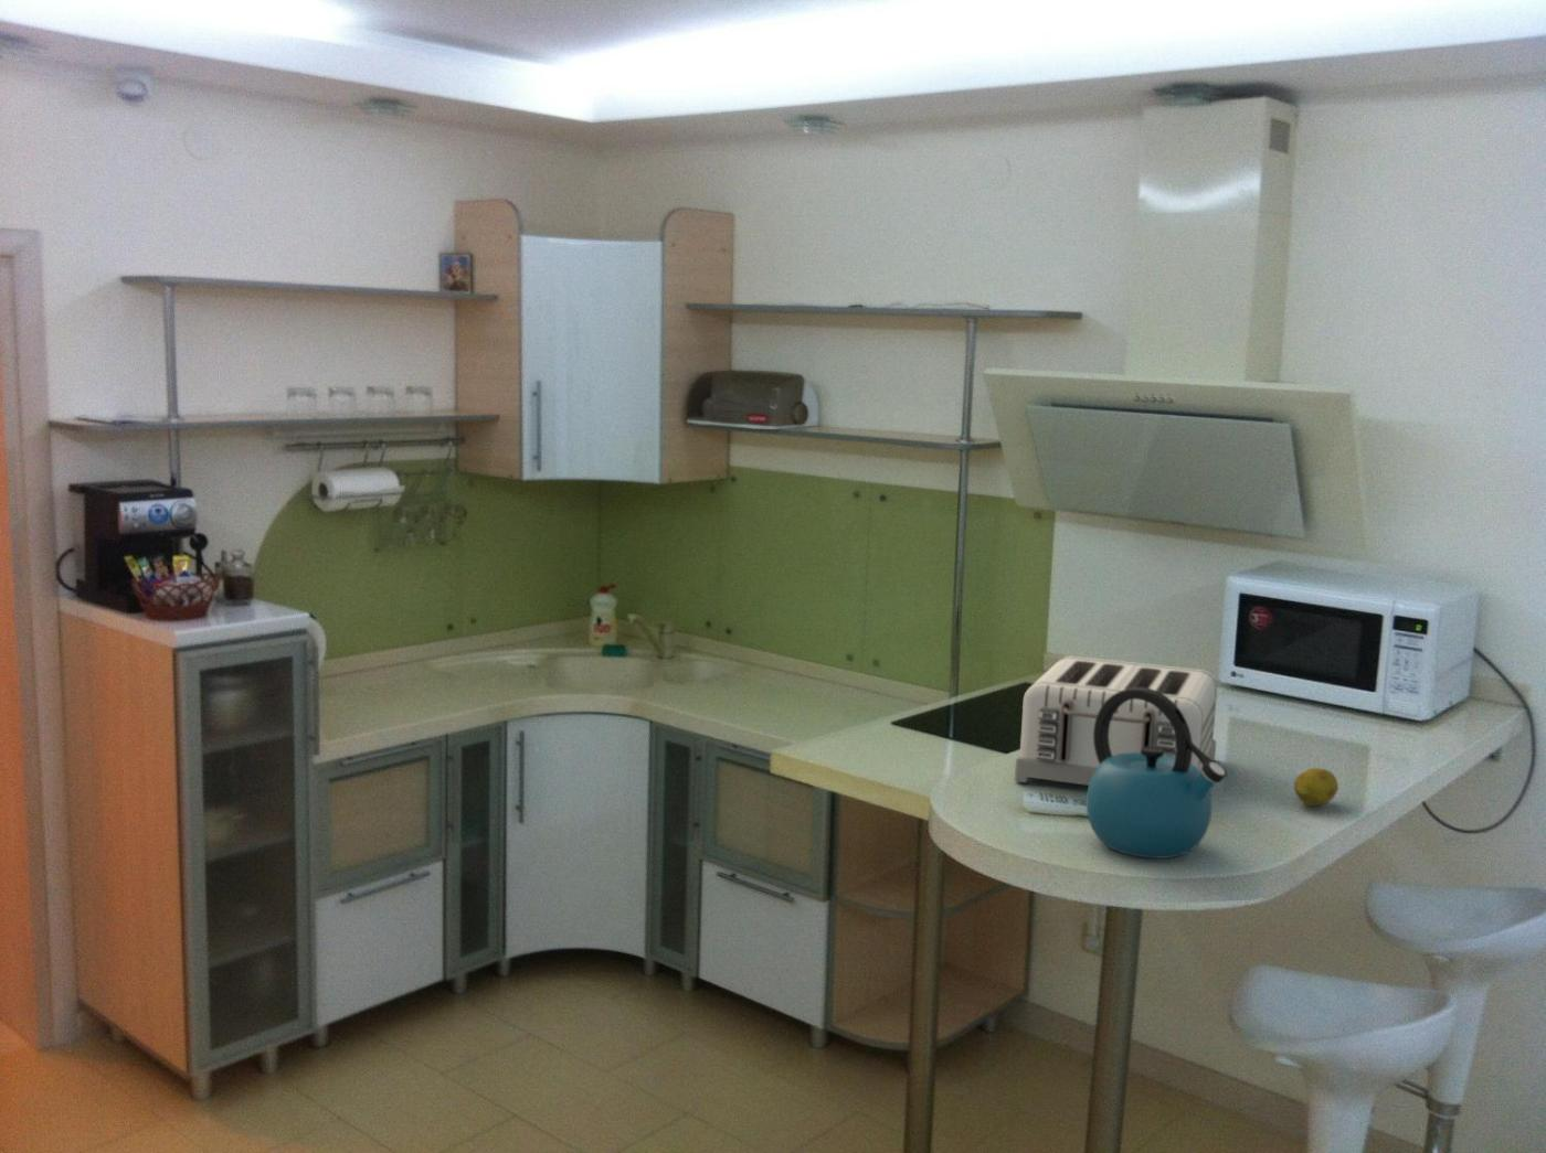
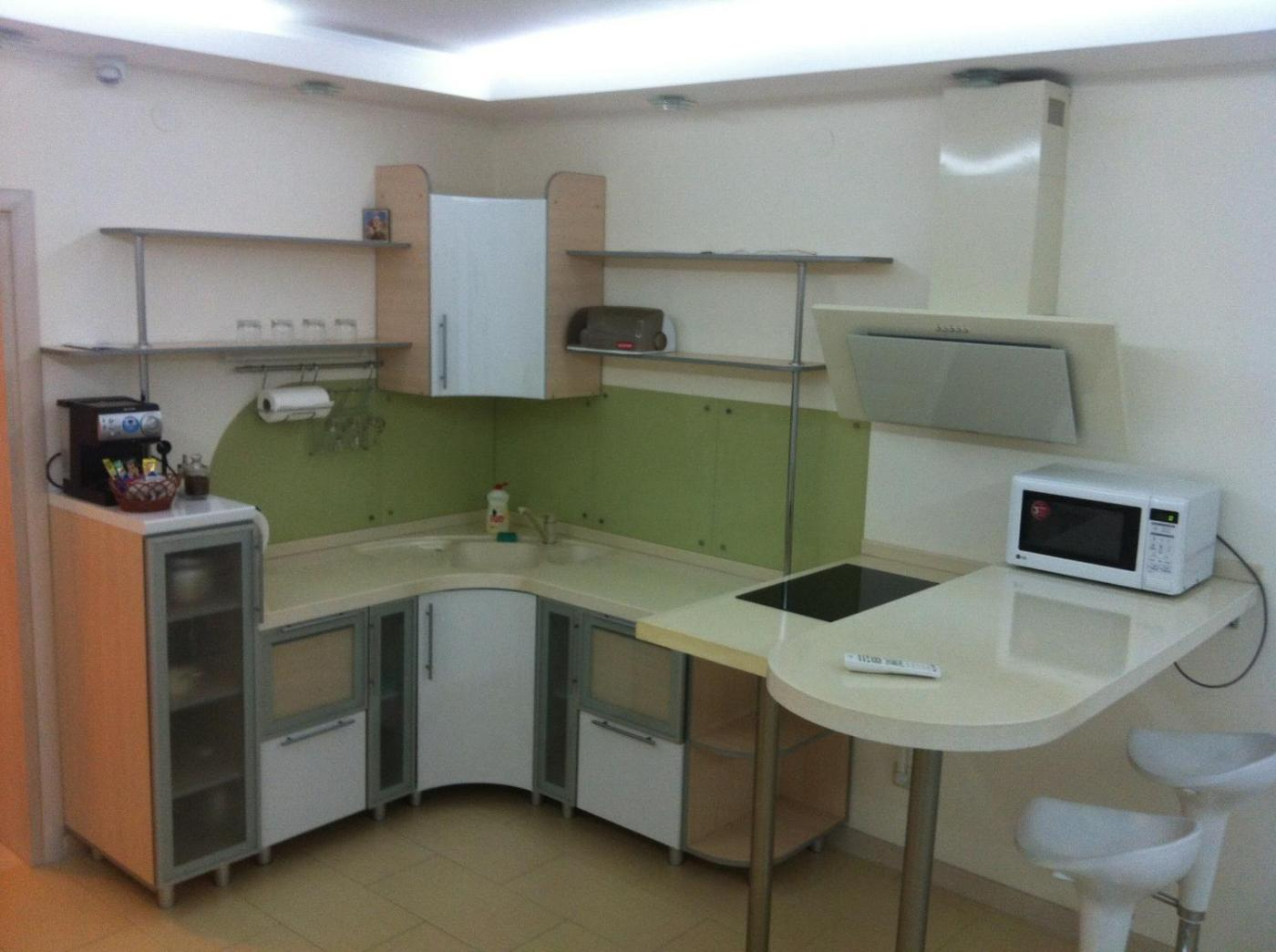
- fruit (1316, 787)
- toaster (1118, 725)
- kettle (1156, 770)
